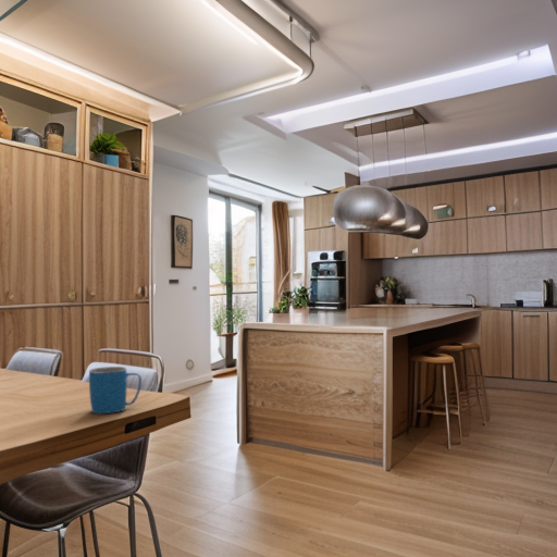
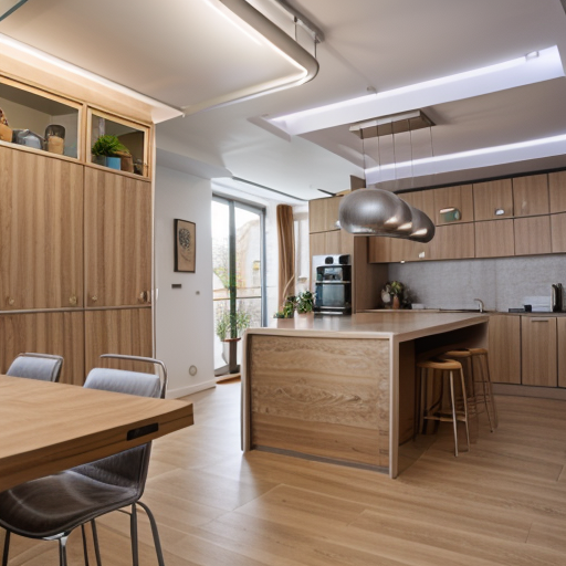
- mug (115, 388)
